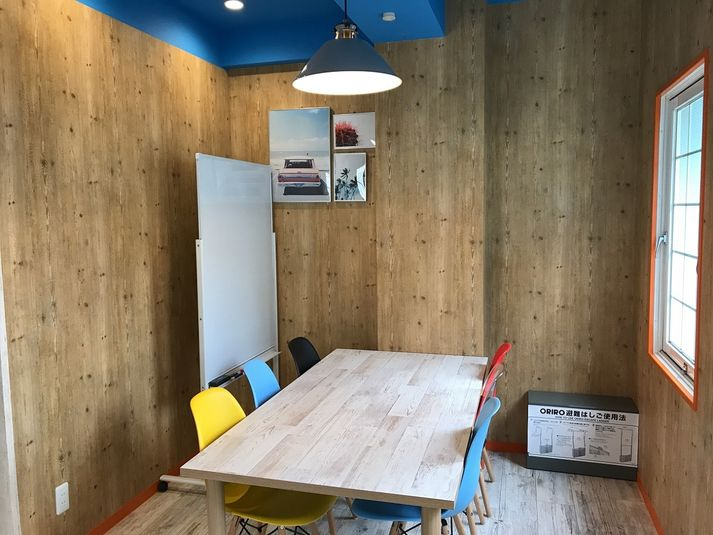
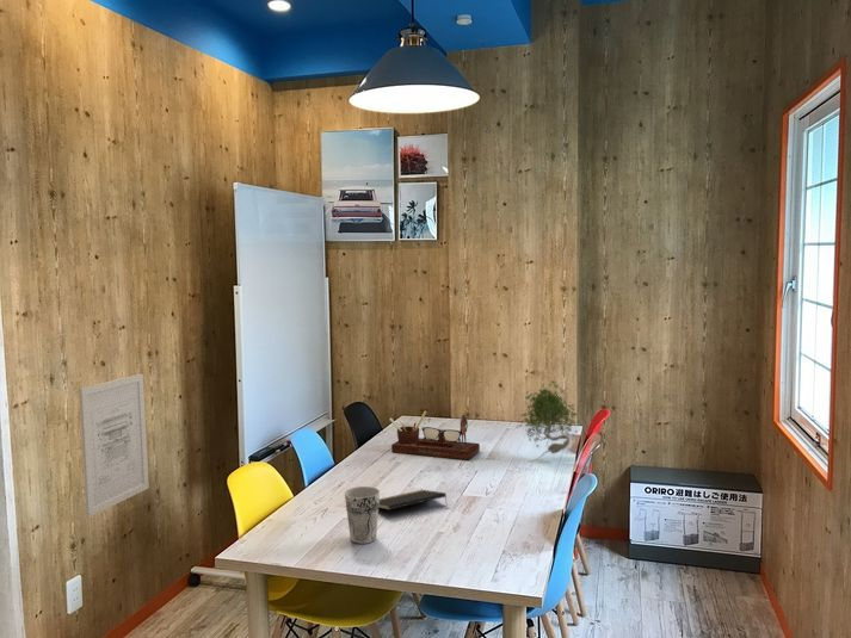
+ cup (363, 515)
+ desk organizer (432, 431)
+ notepad (406, 498)
+ wall art (116, 441)
+ plant (549, 420)
